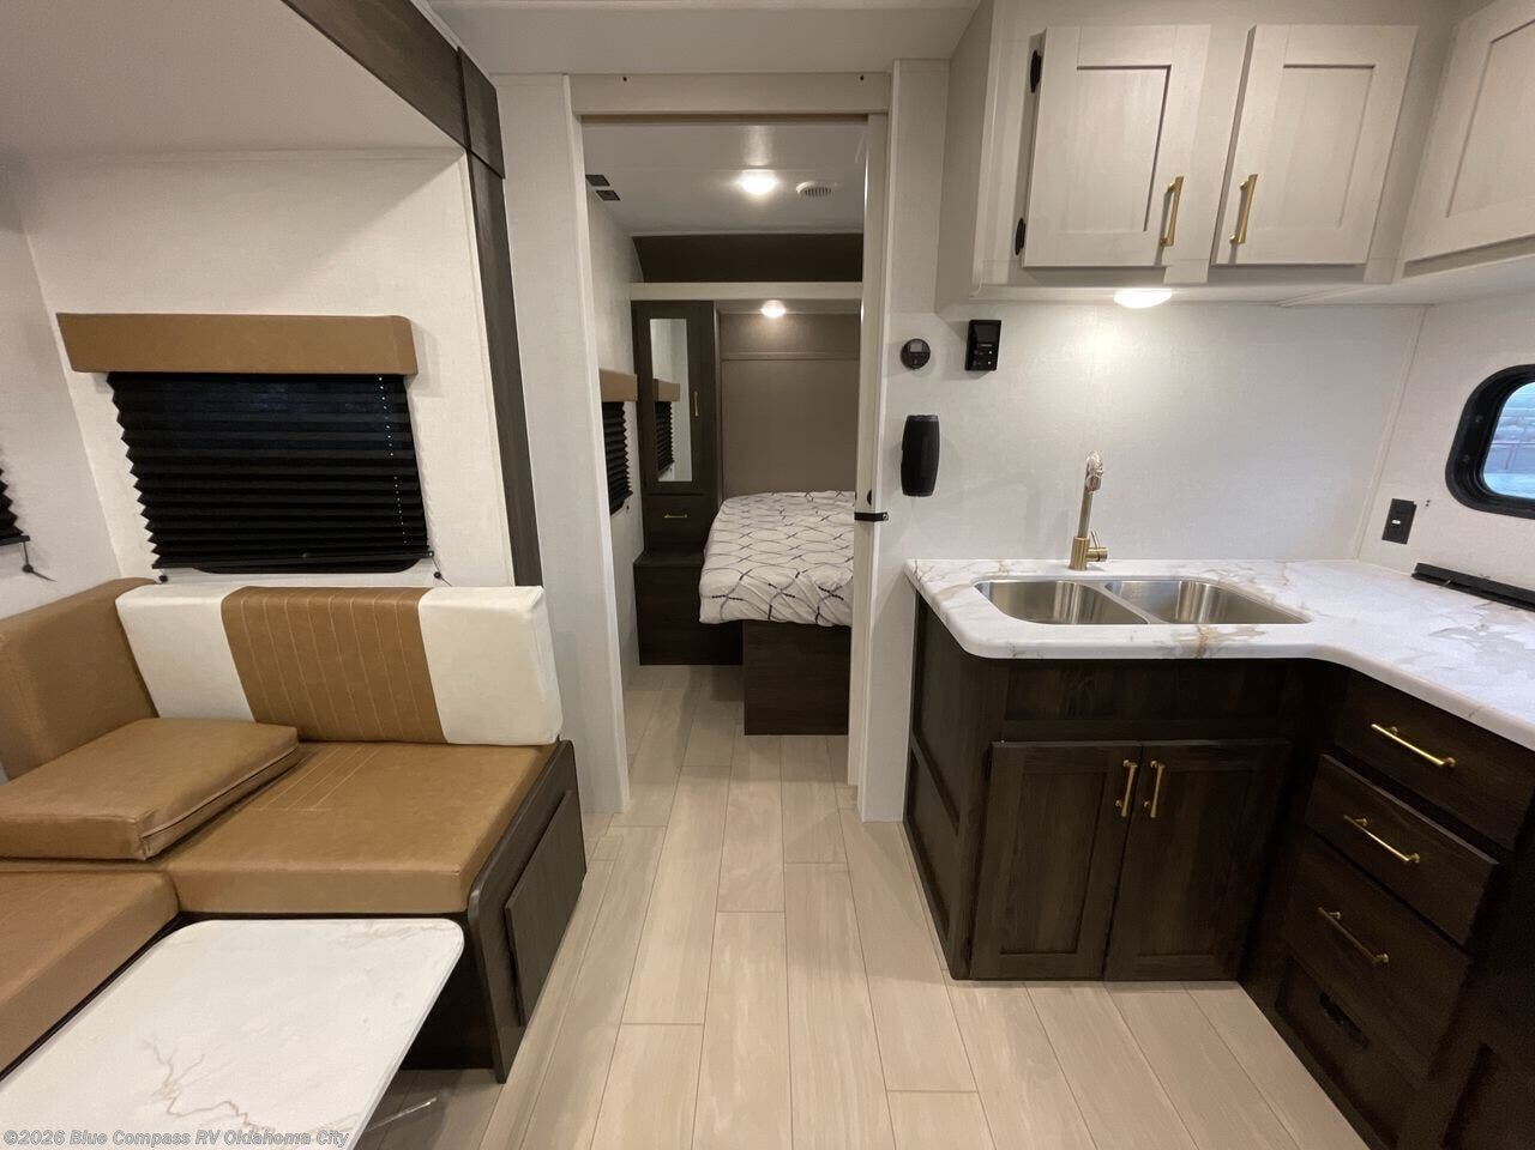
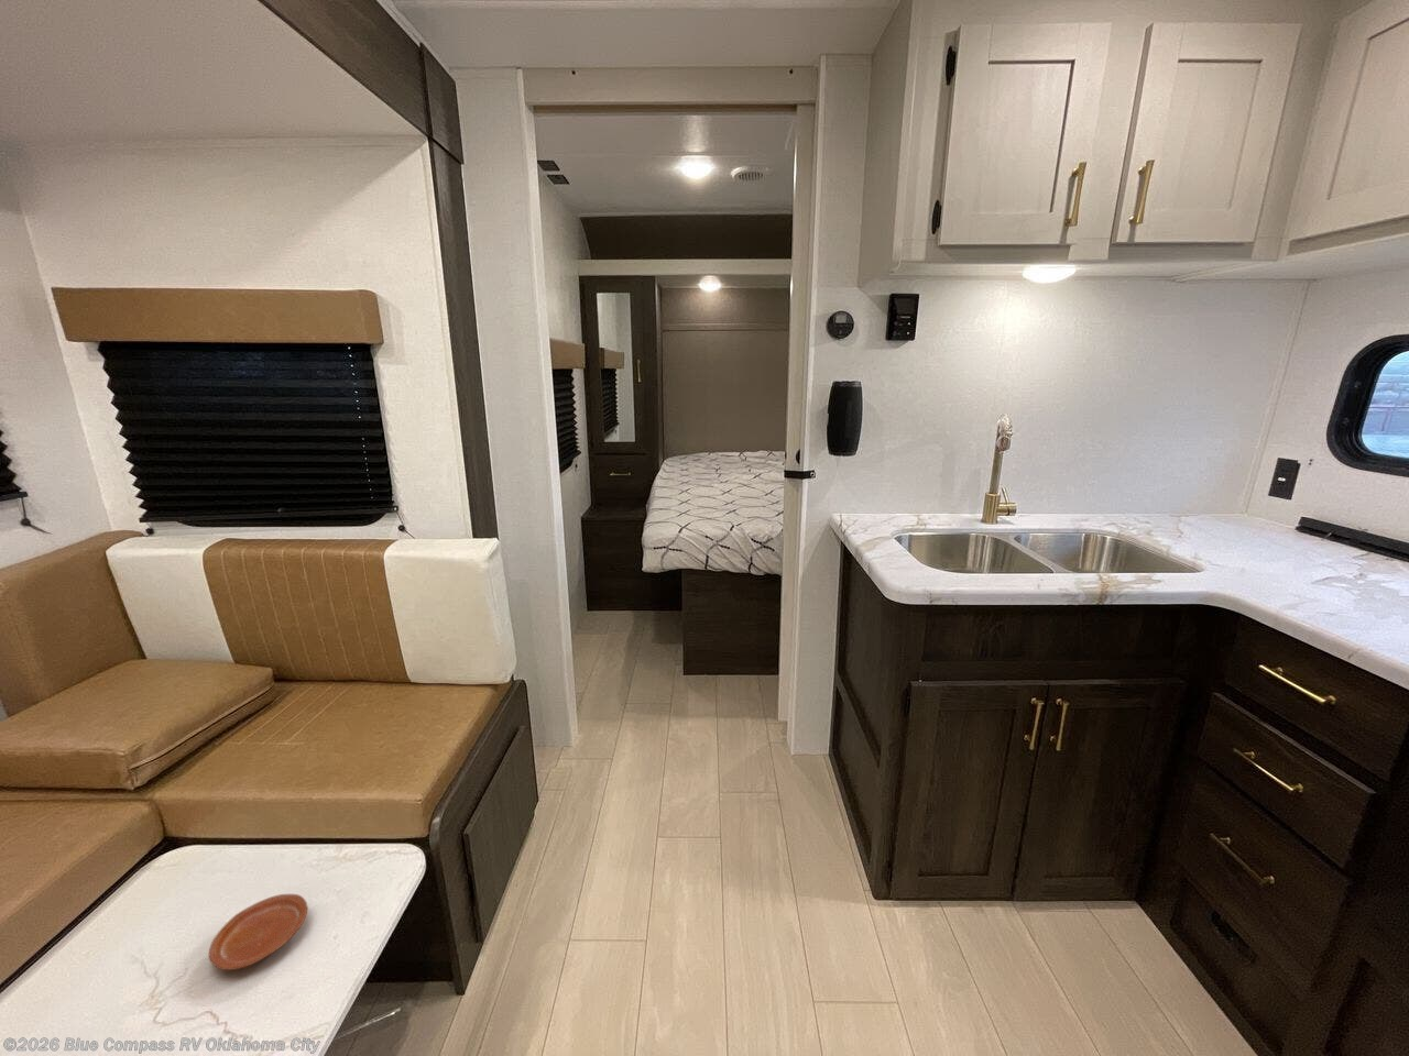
+ plate (261, 935)
